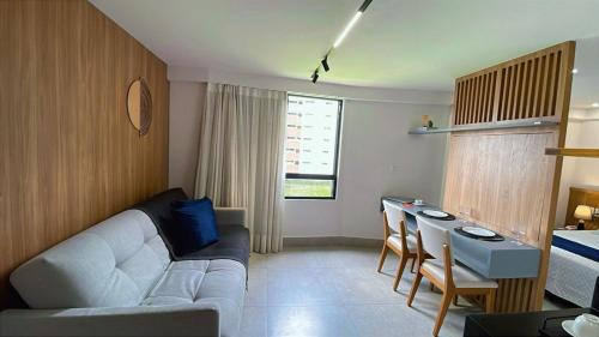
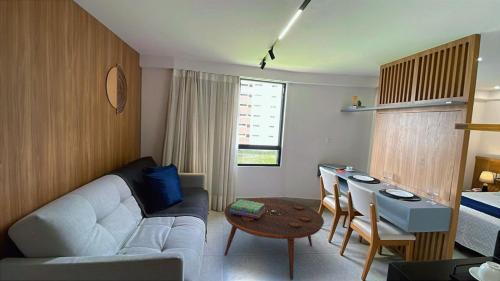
+ stack of books (248, 209)
+ coffee table (271, 230)
